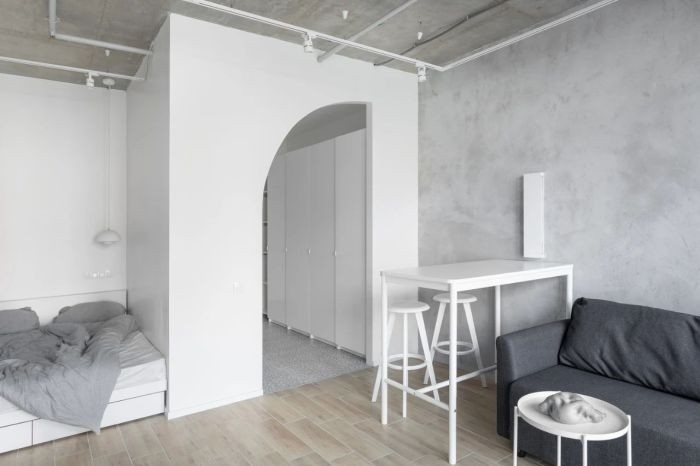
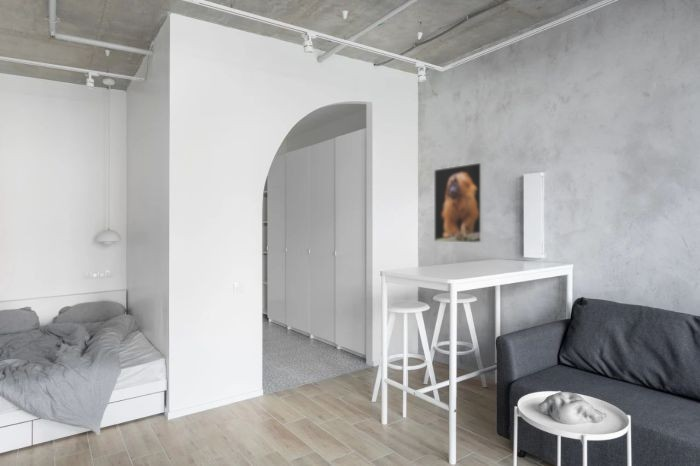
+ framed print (457, 204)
